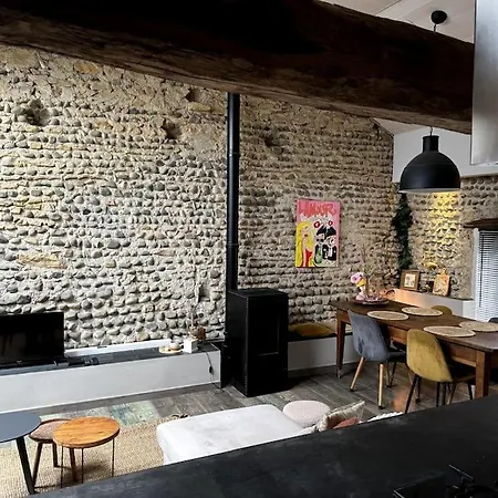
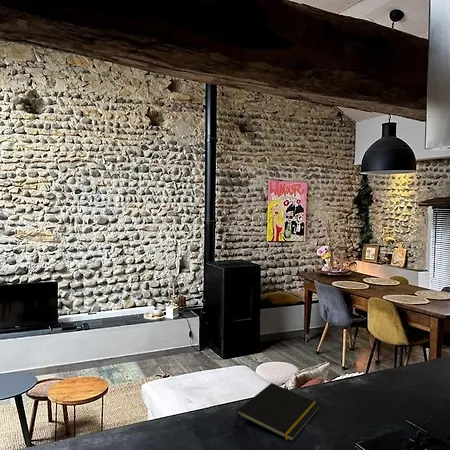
+ notepad (280, 409)
